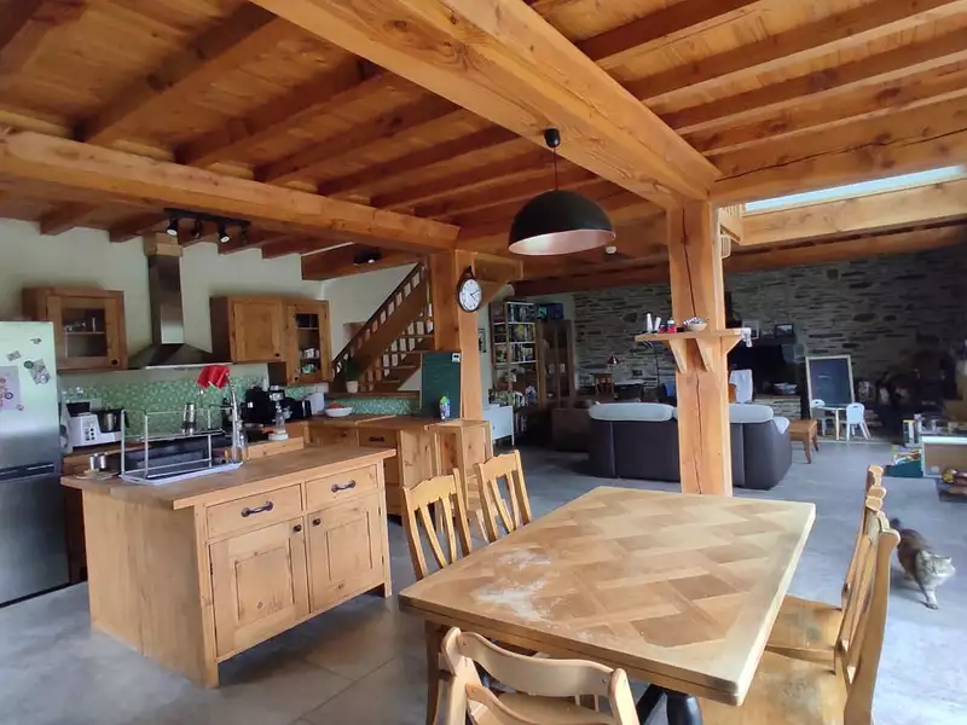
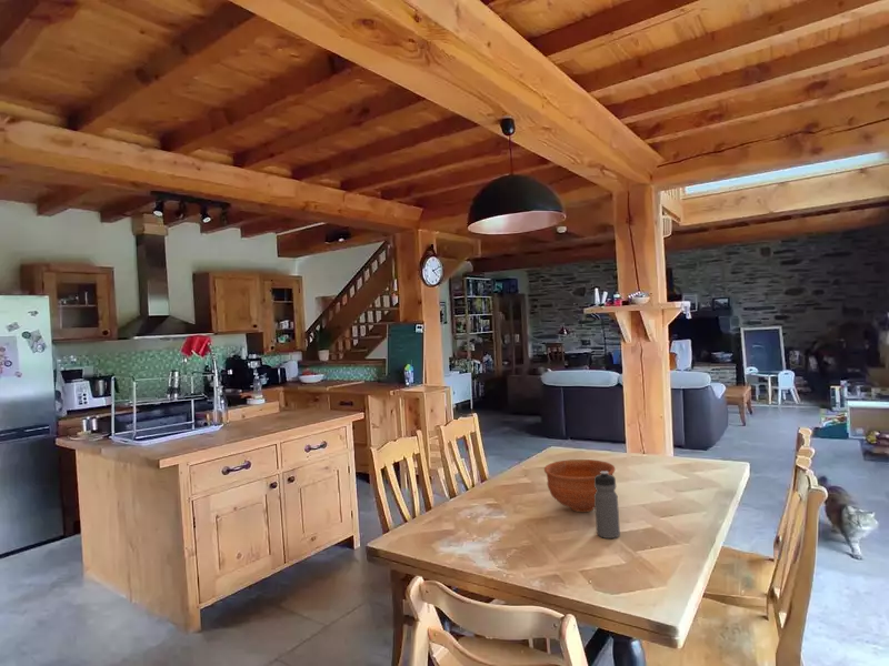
+ bowl (580, 487)
+ water bottle (606, 503)
